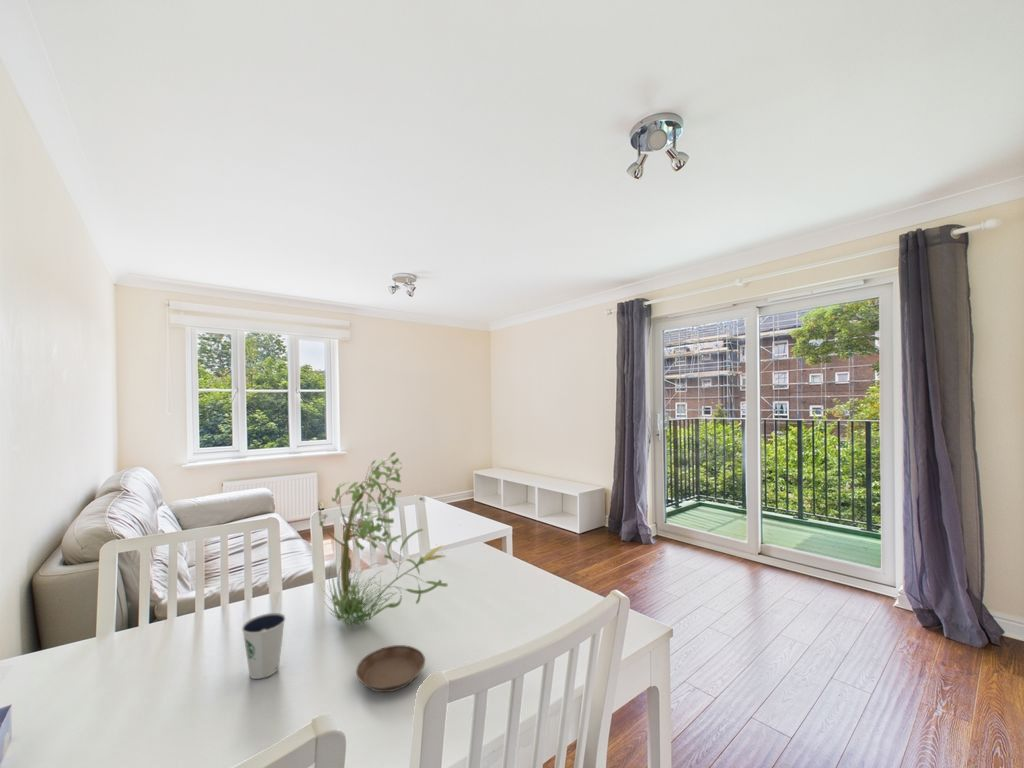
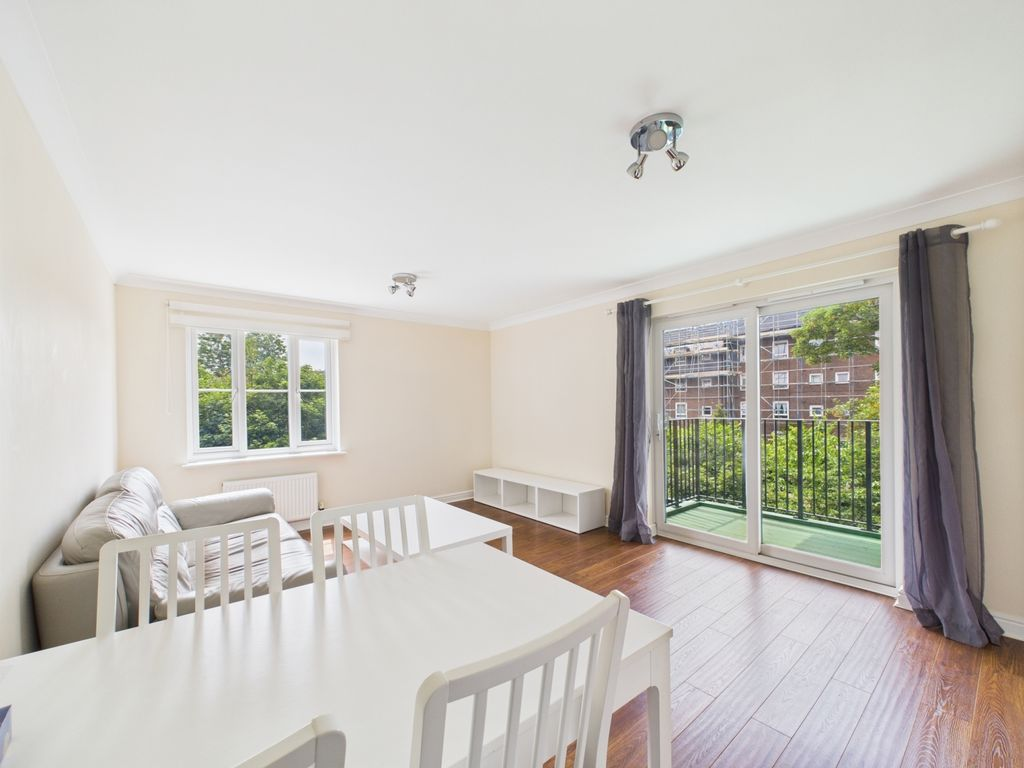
- saucer (391, 670)
- plant (385, 531)
- dixie cup (264, 646)
